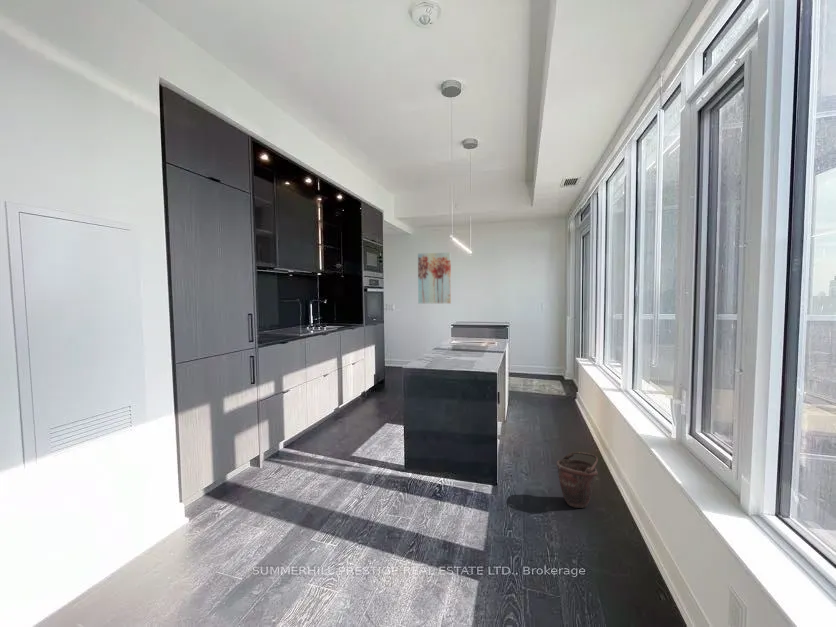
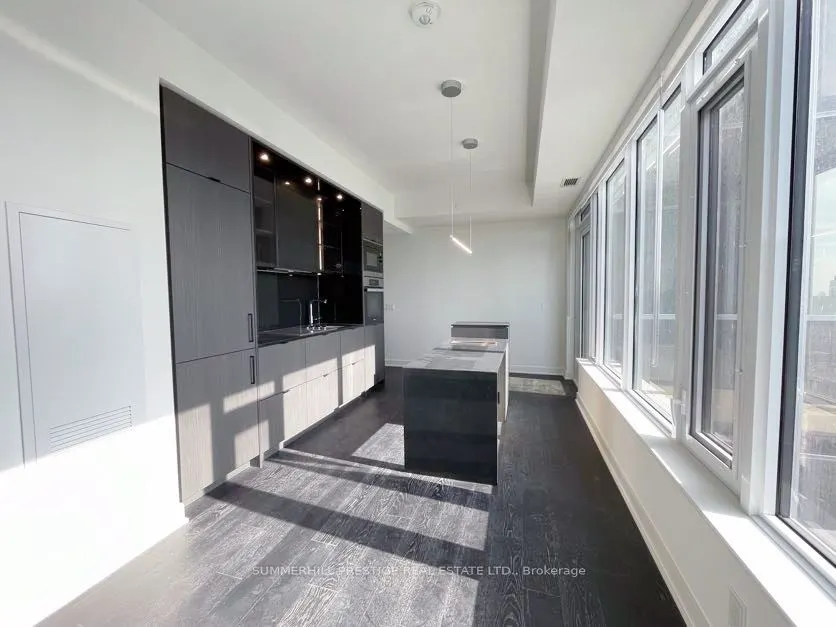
- bucket (578, 479)
- wall art (434, 278)
